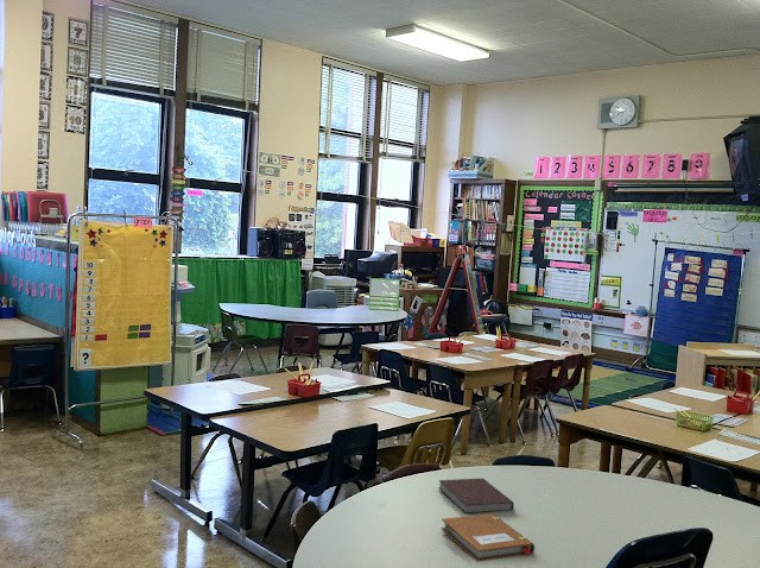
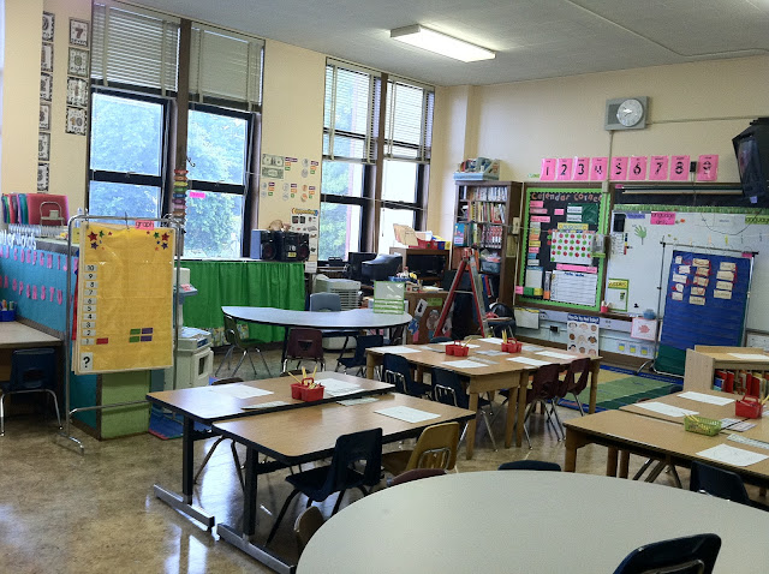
- notebook (487, 536)
- notebook (474, 494)
